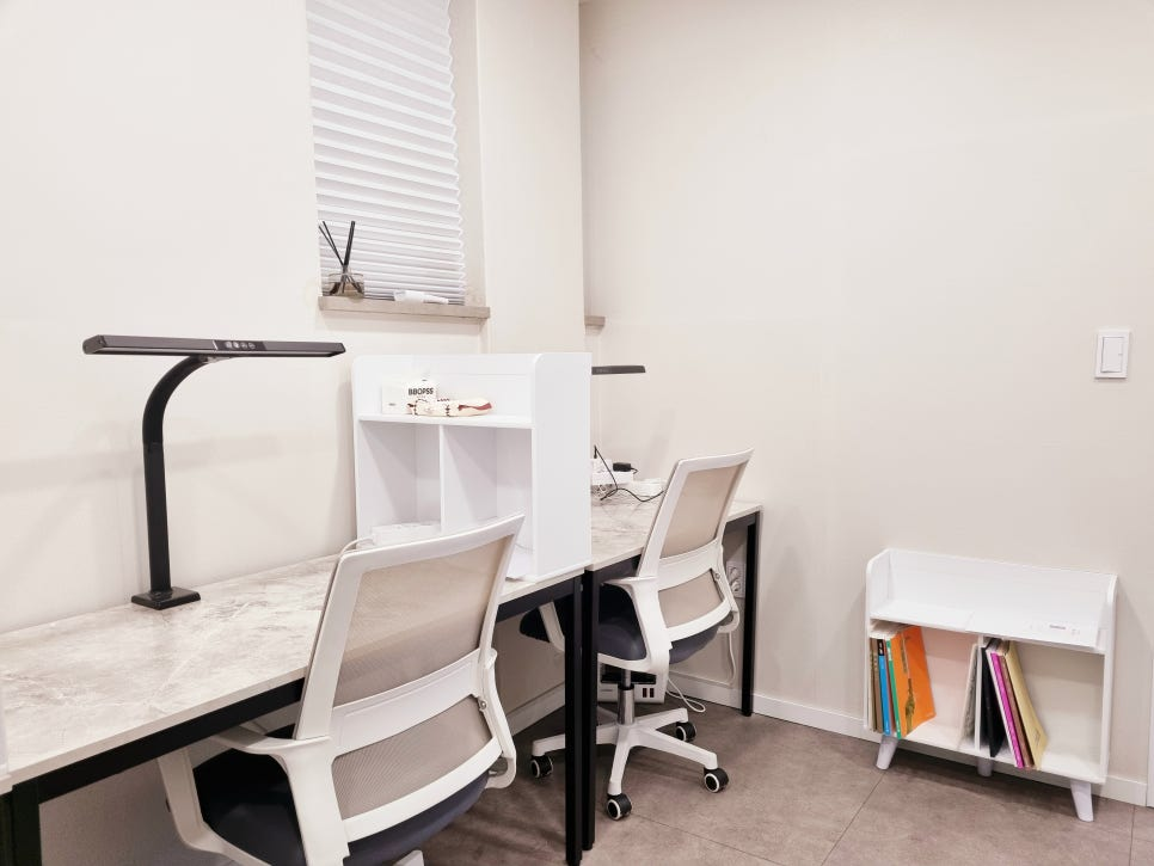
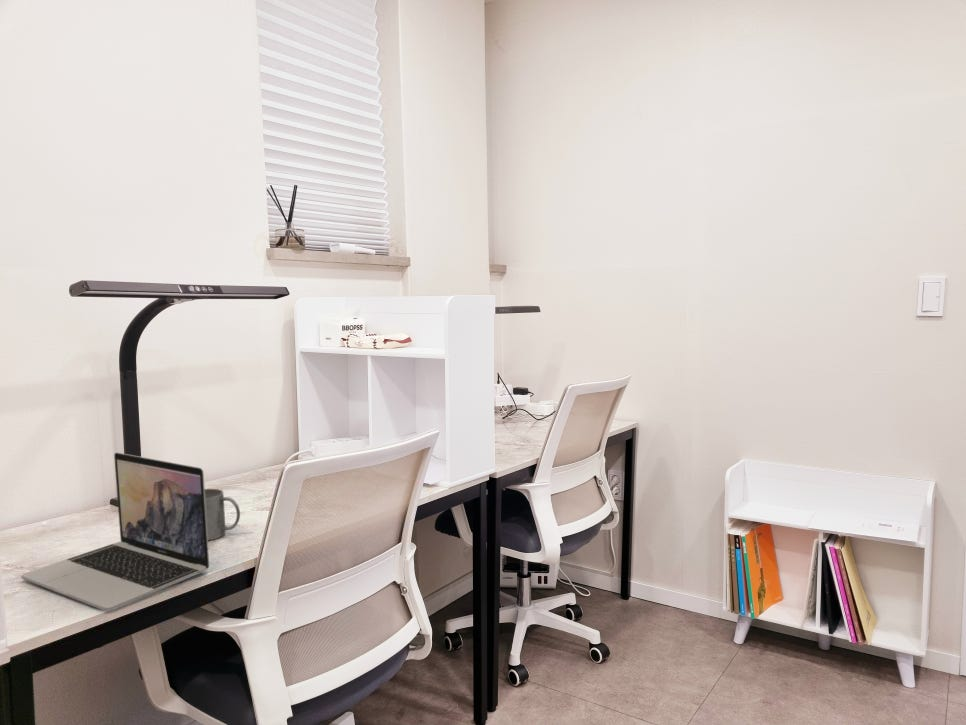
+ laptop (119, 524)
+ mug (212, 514)
